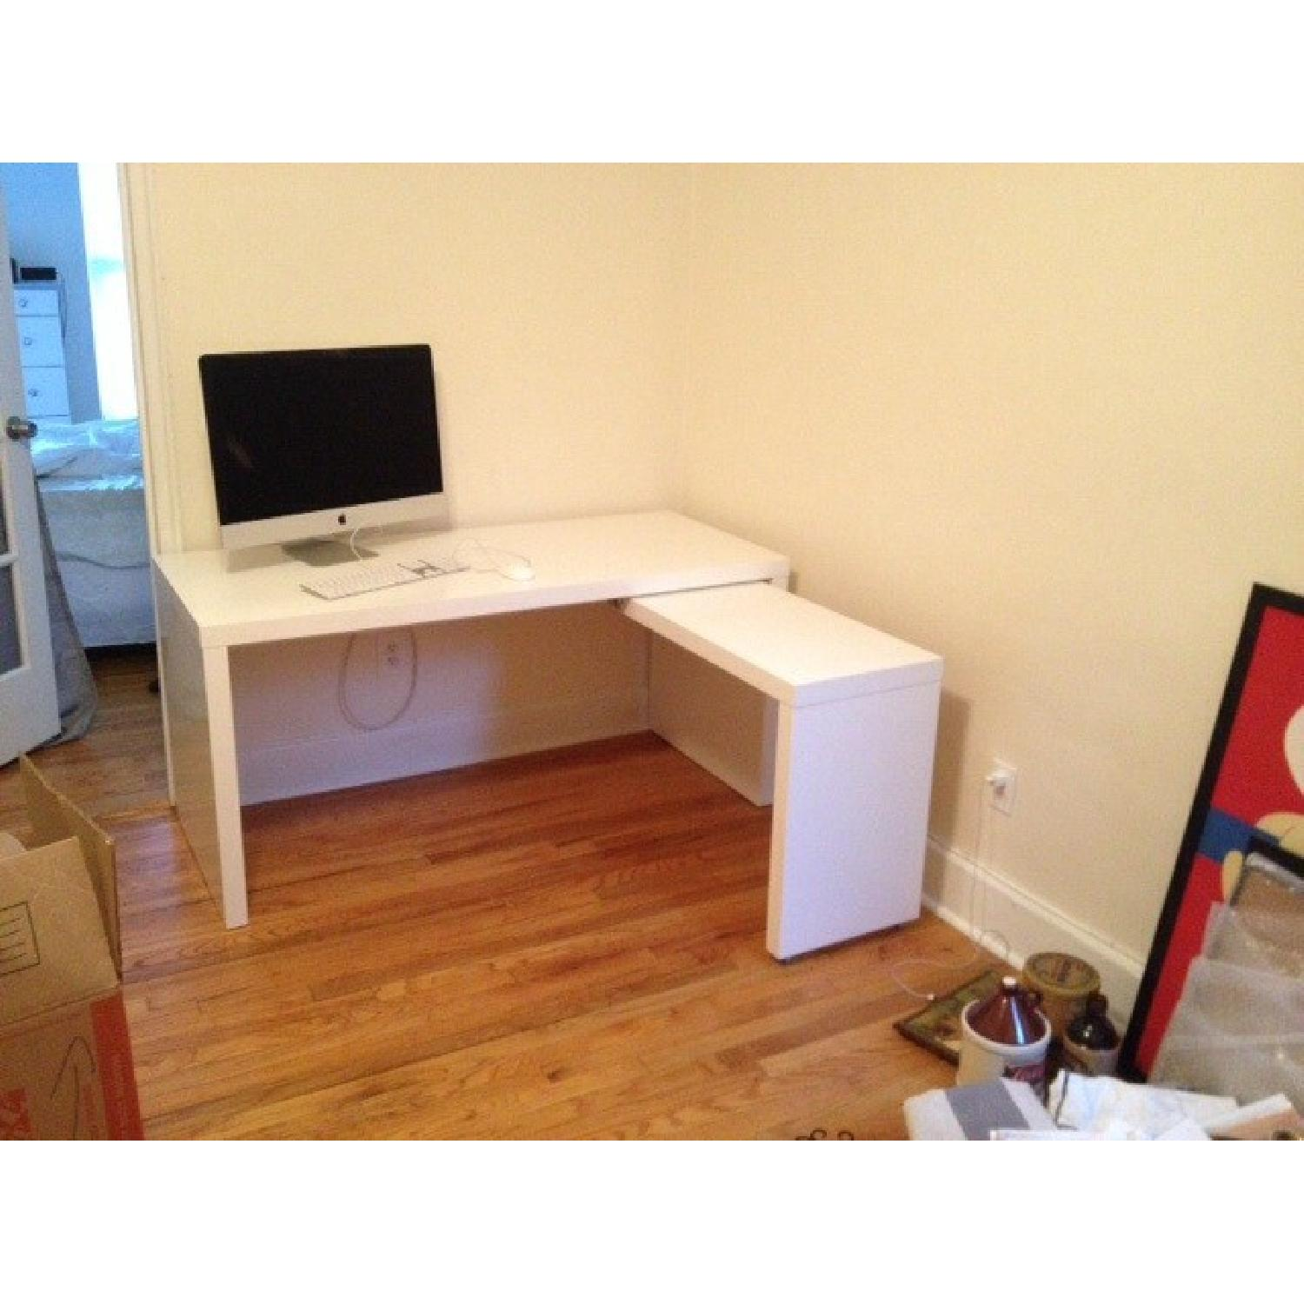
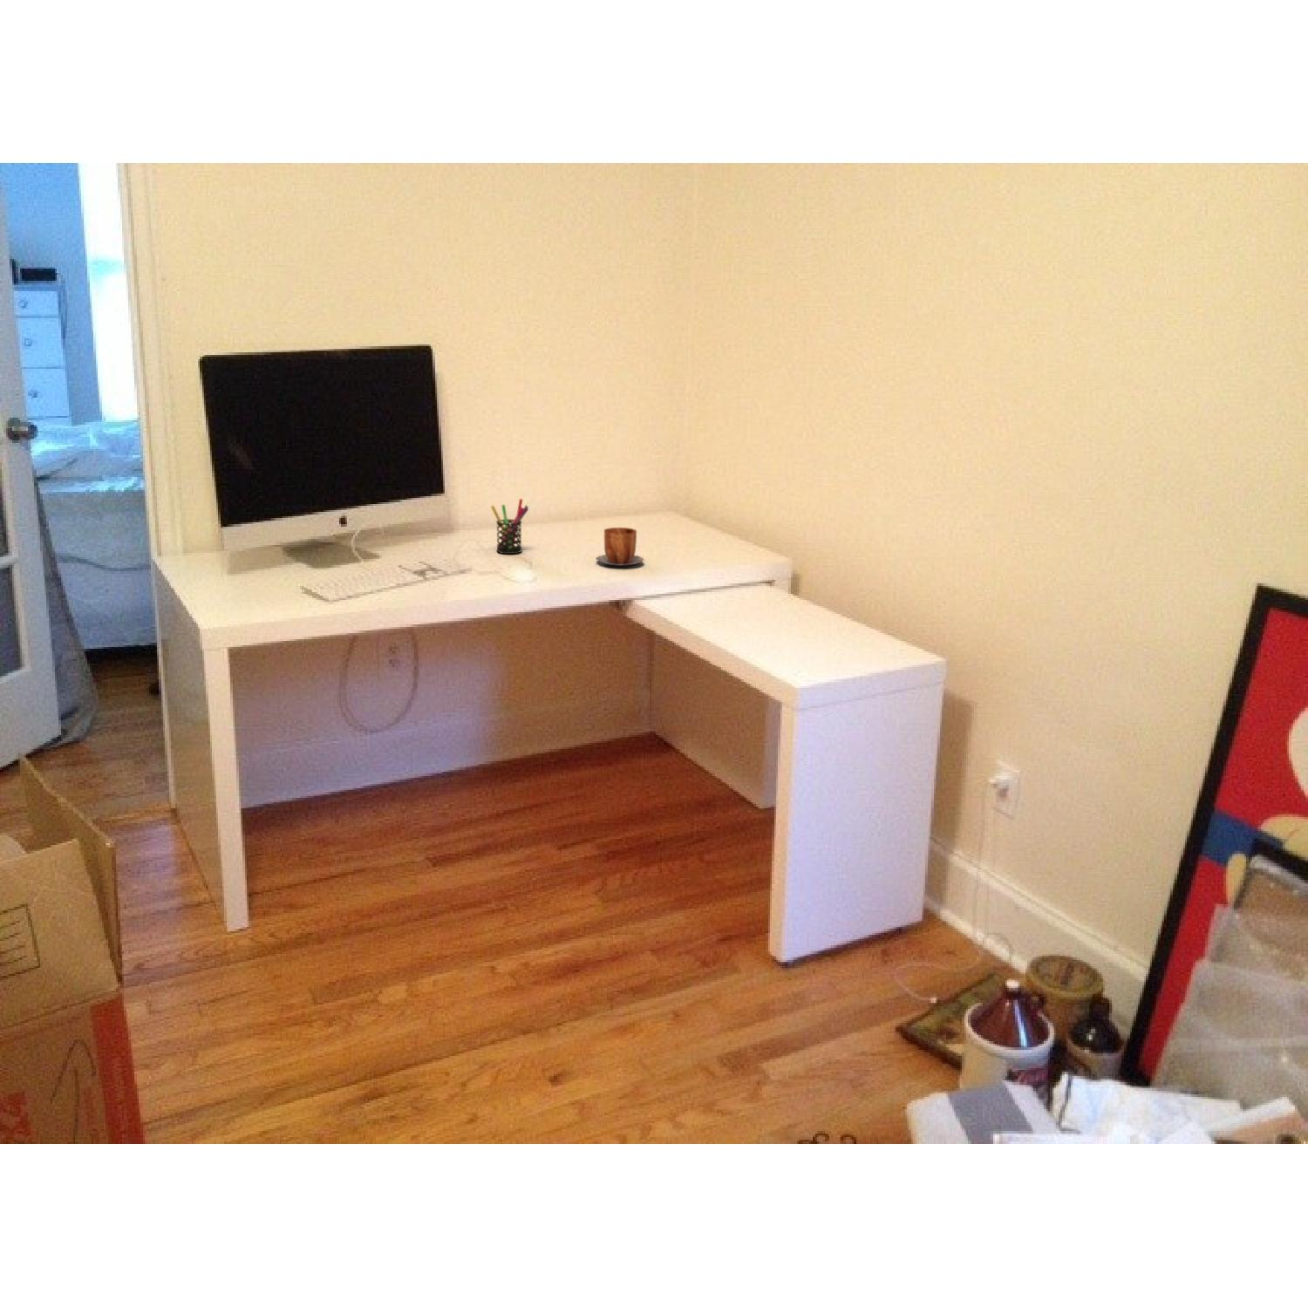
+ mug (620, 546)
+ pen holder (509, 525)
